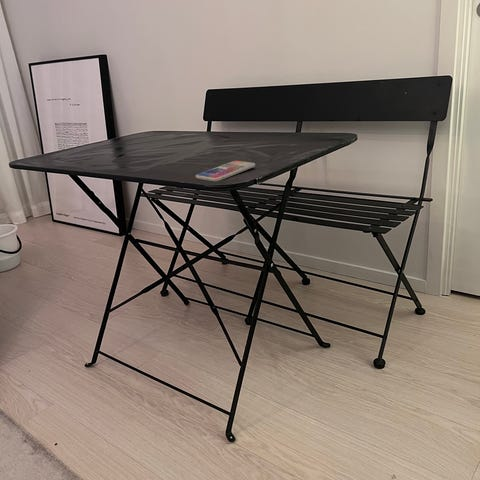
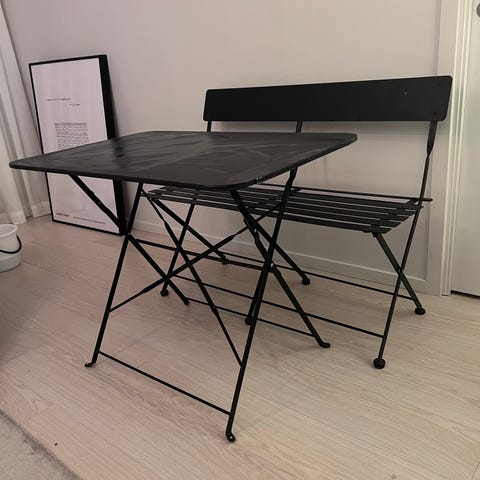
- smartphone (226, 170)
